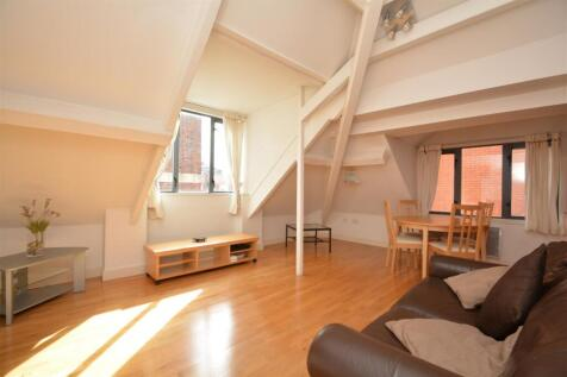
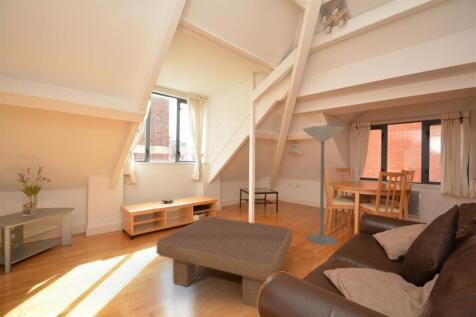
+ coffee table (229, 254)
+ floor lamp (322, 183)
